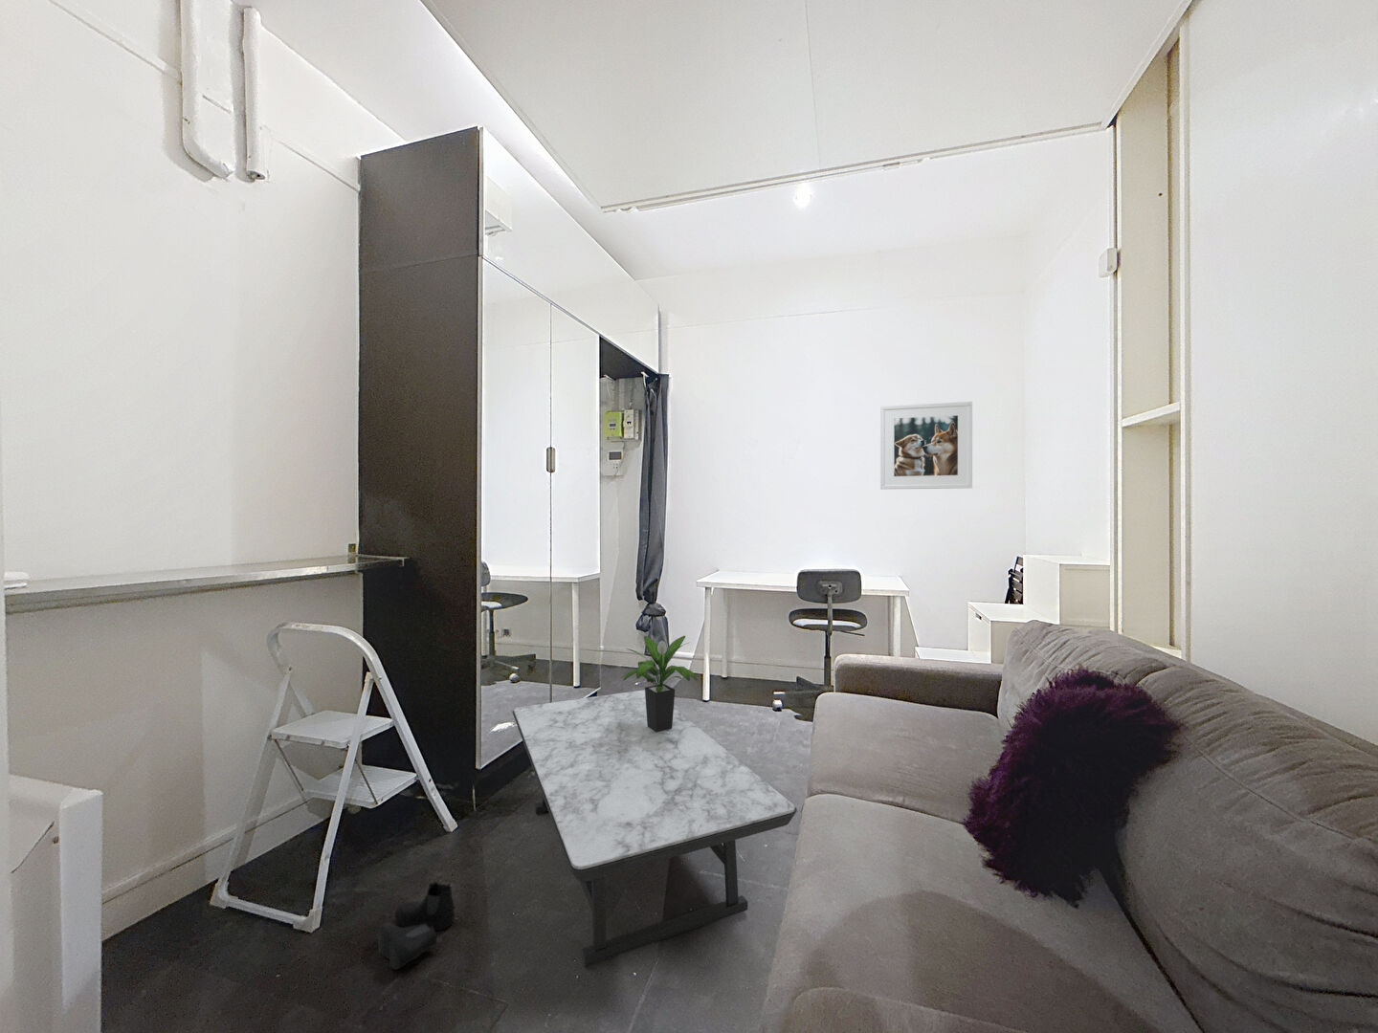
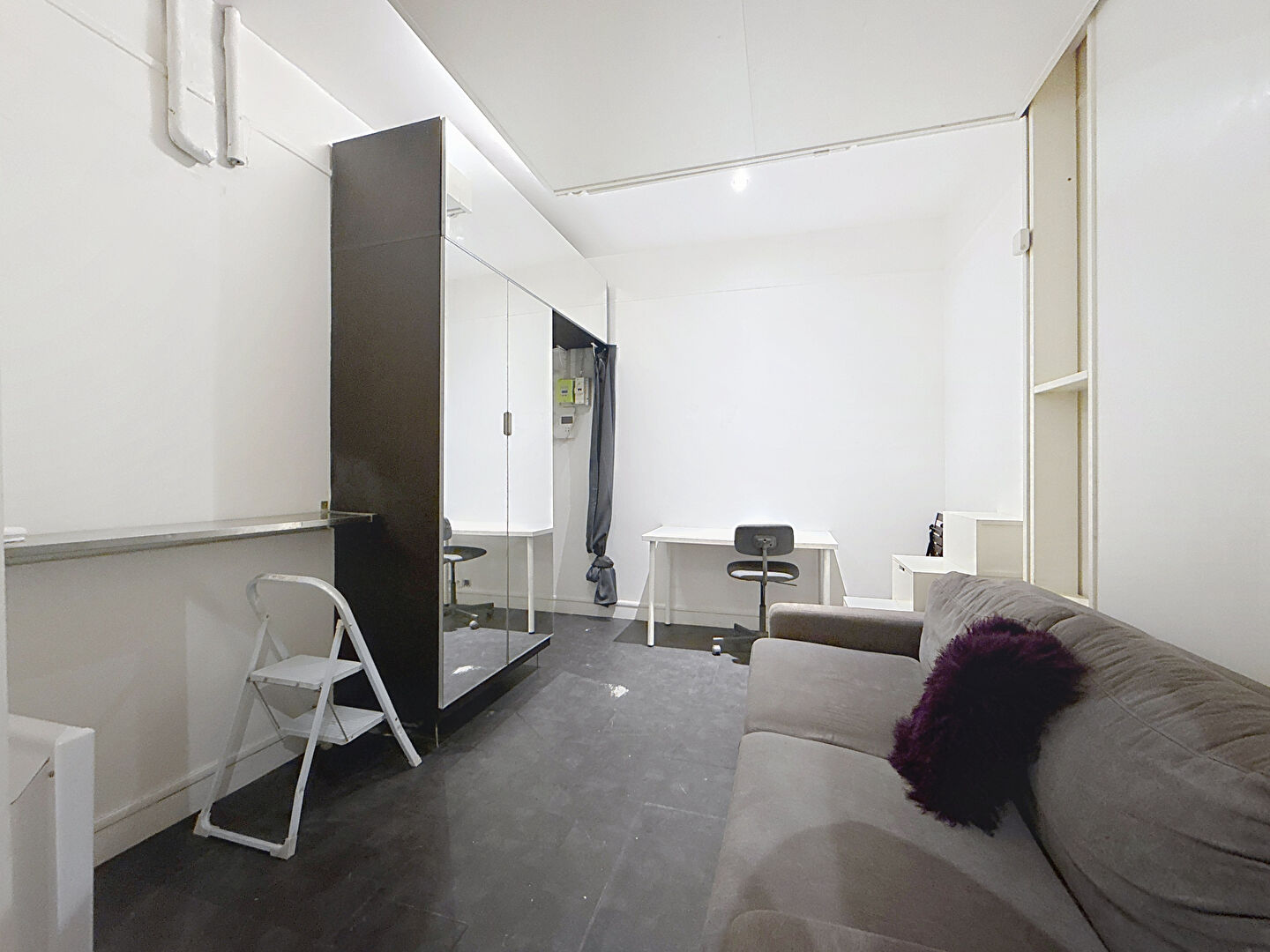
- potted plant (660, 681)
- coffee table (625, 800)
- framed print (924, 446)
- boots (411, 921)
